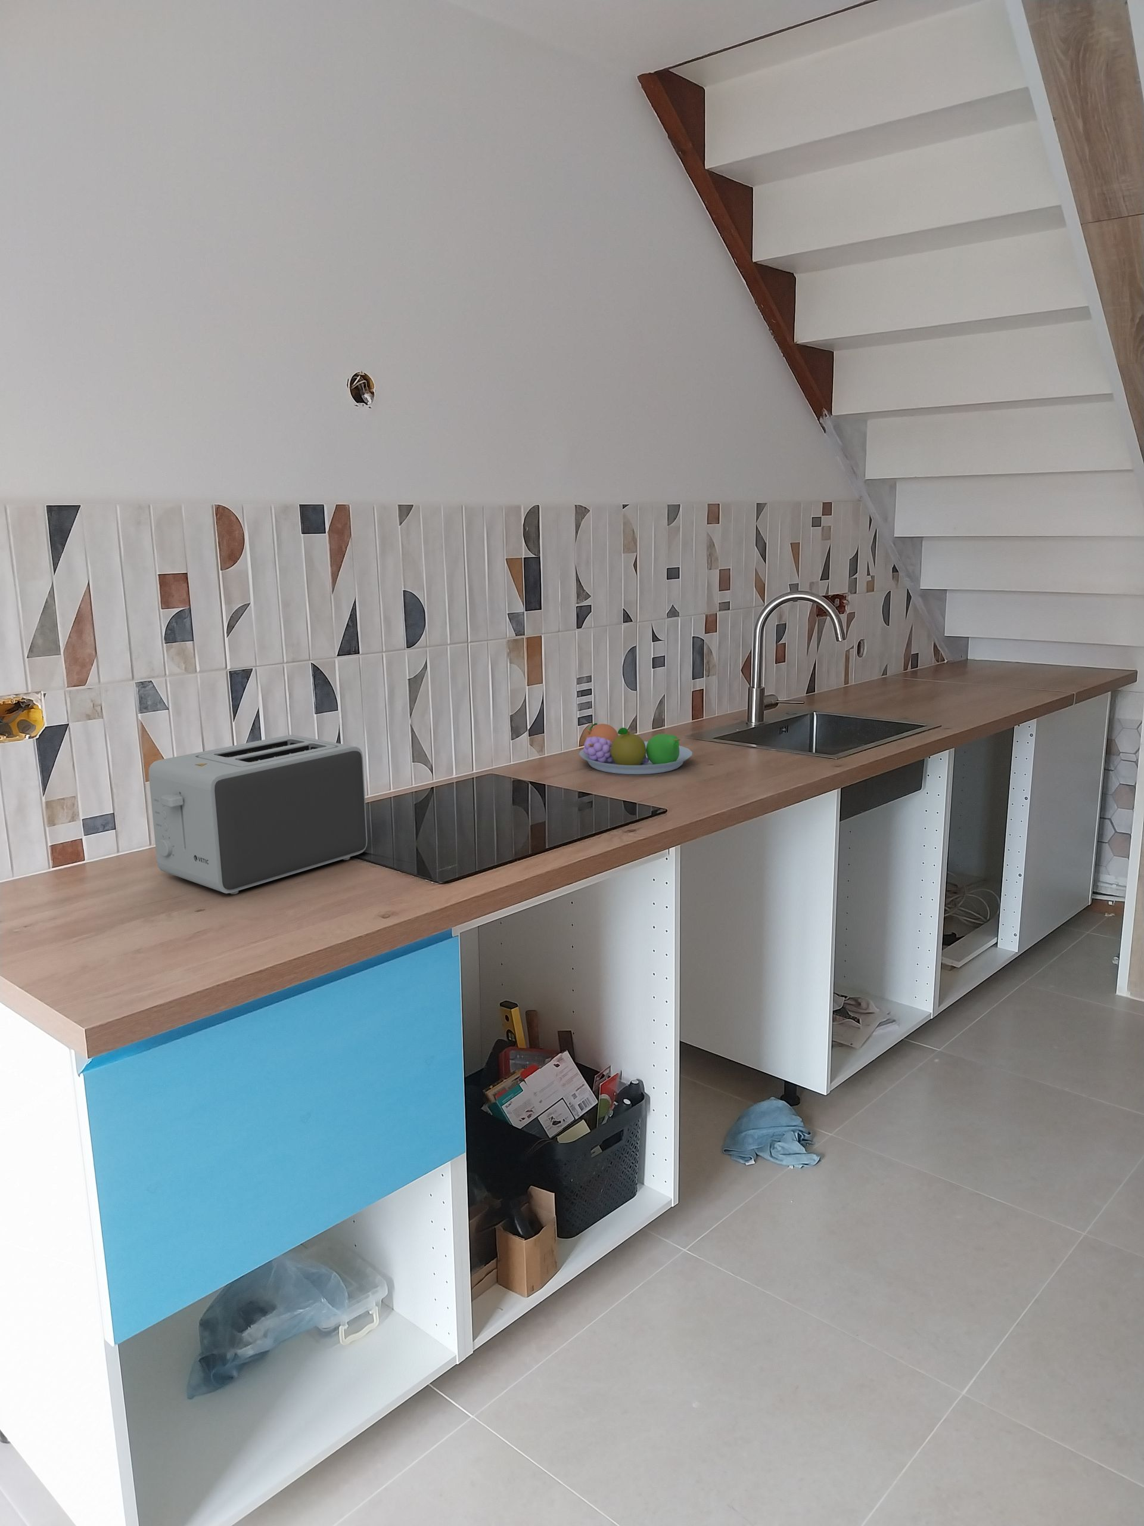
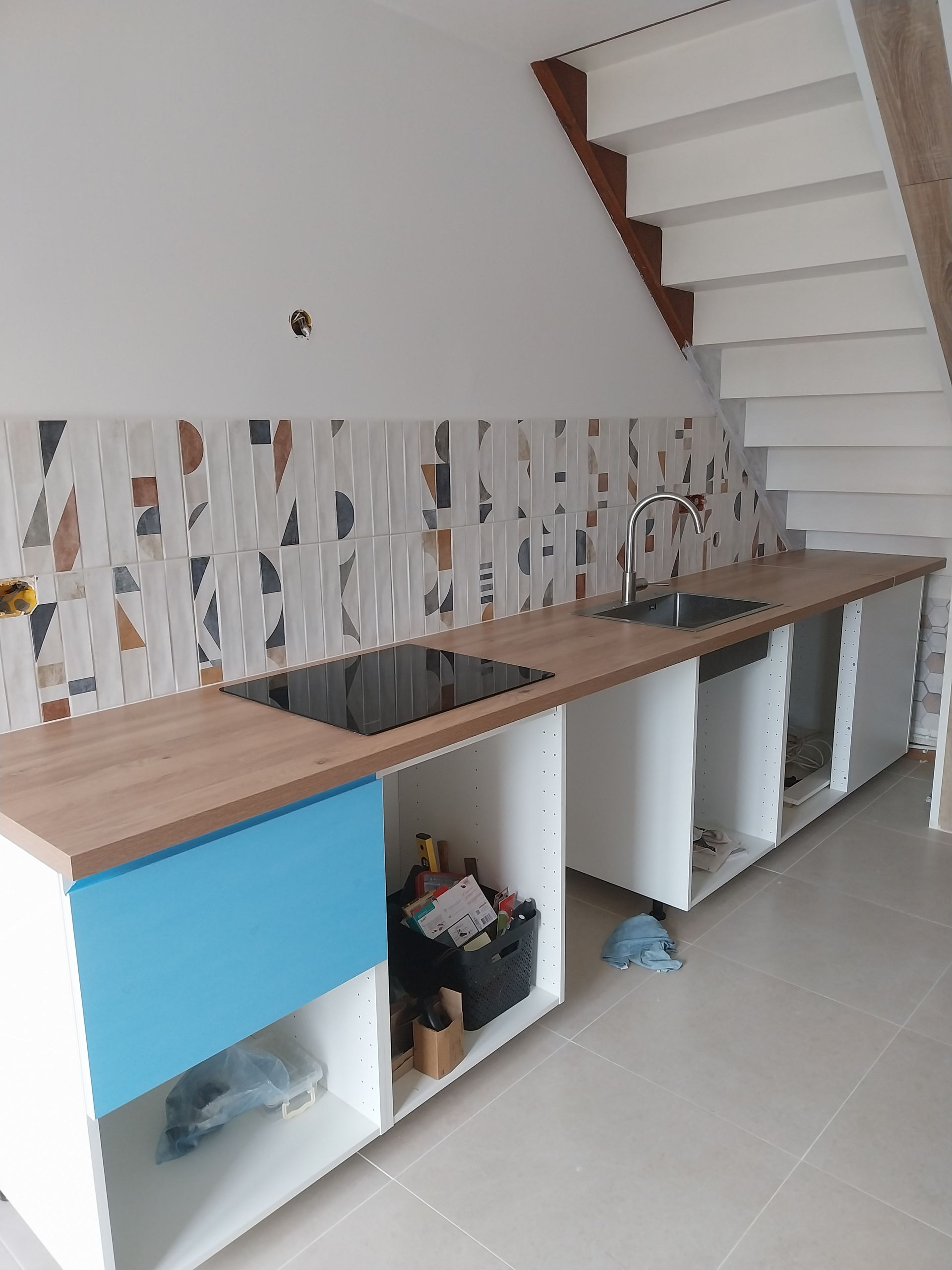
- toaster (256, 812)
- fruit bowl (637, 743)
